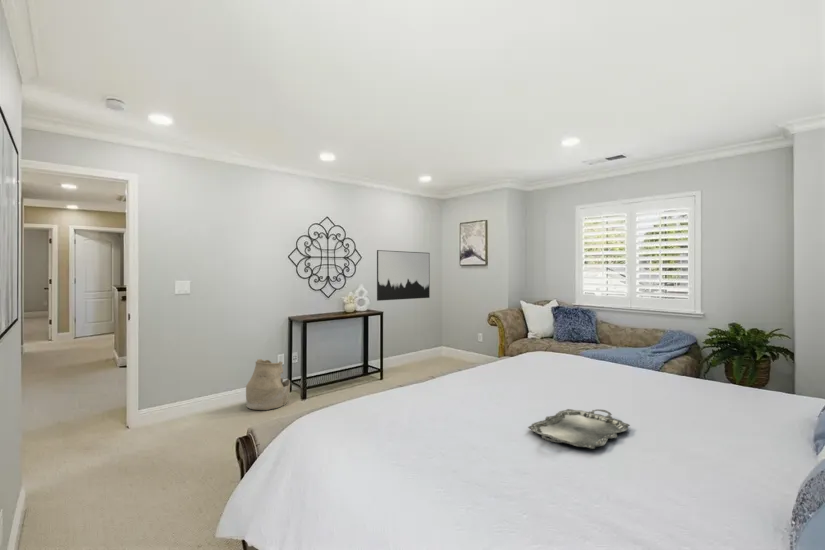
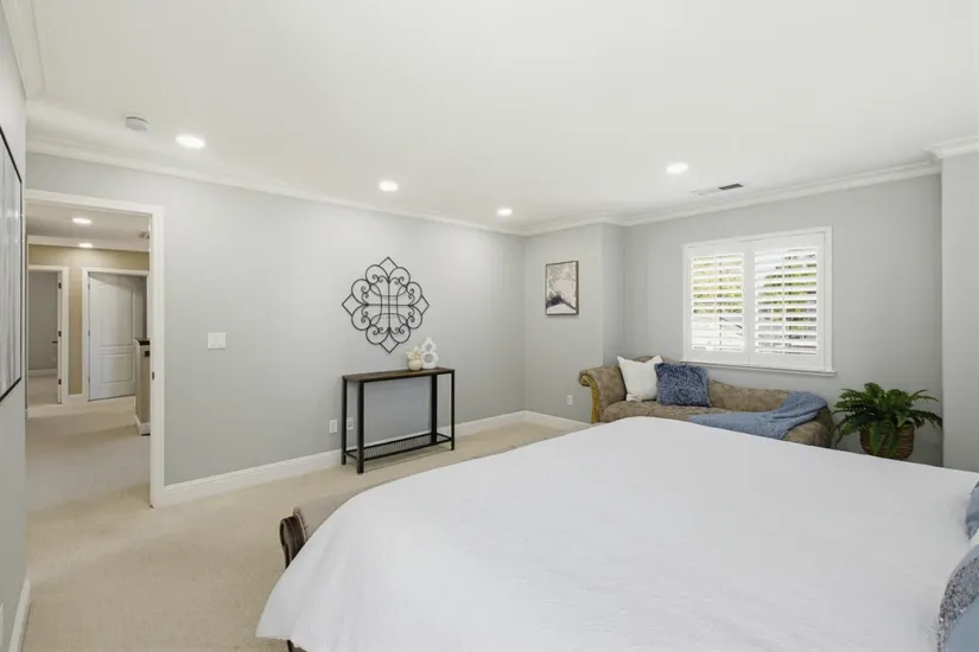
- bag (267, 381)
- wall art (404, 275)
- serving tray (579, 426)
